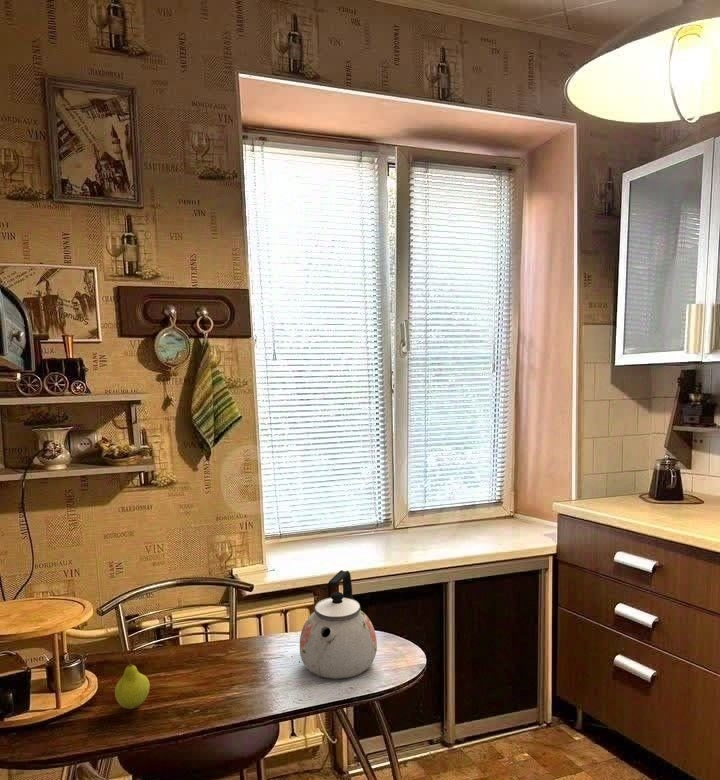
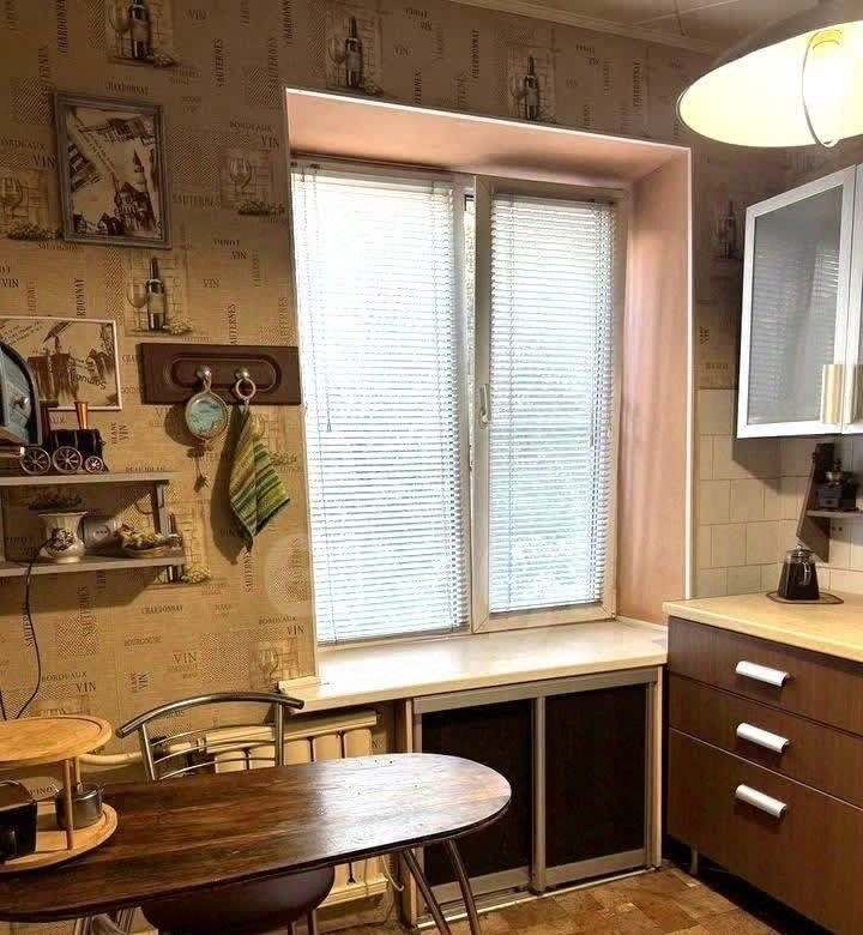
- fruit (132, 679)
- kettle (337, 621)
